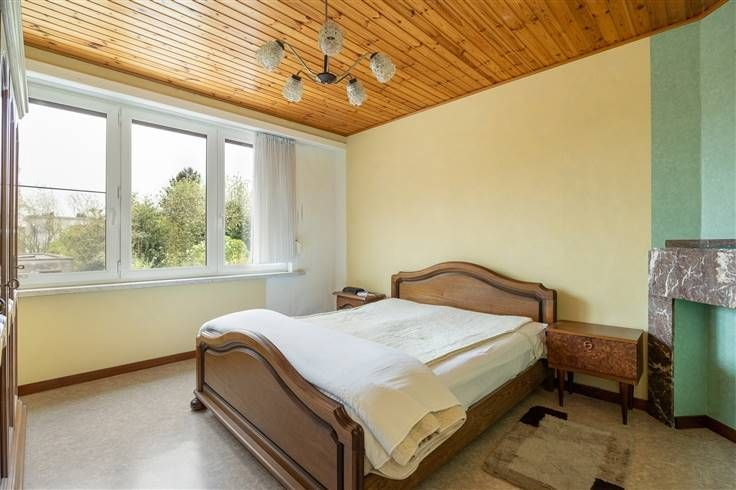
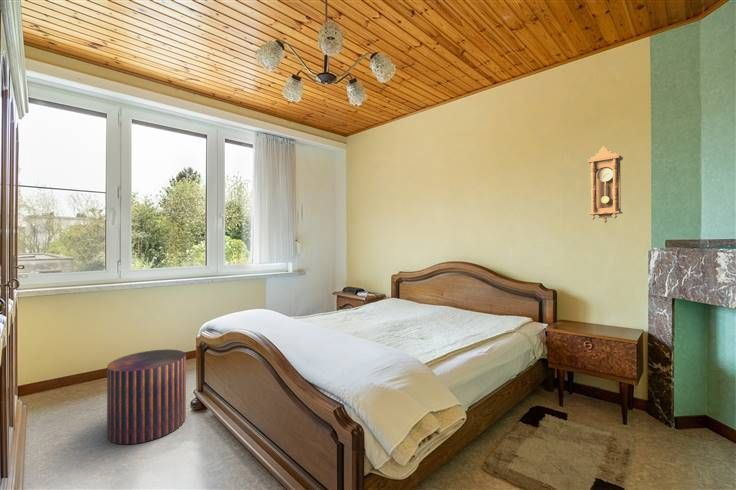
+ pouf (148, 392)
+ pendulum clock (605, 185)
